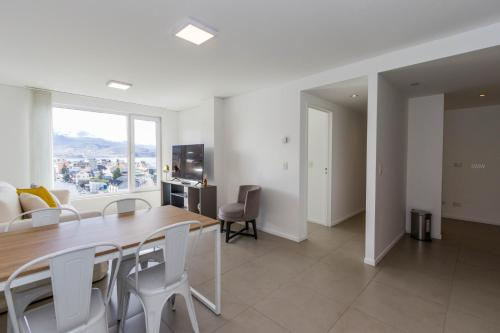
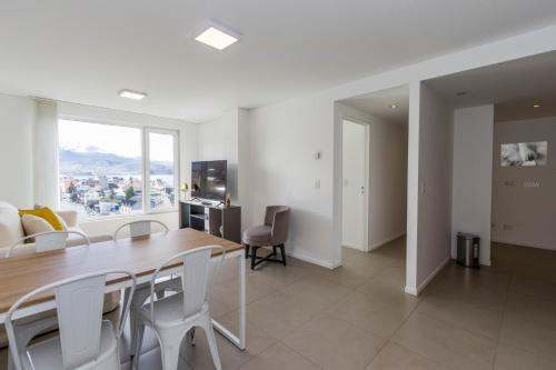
+ wall art (523, 153)
